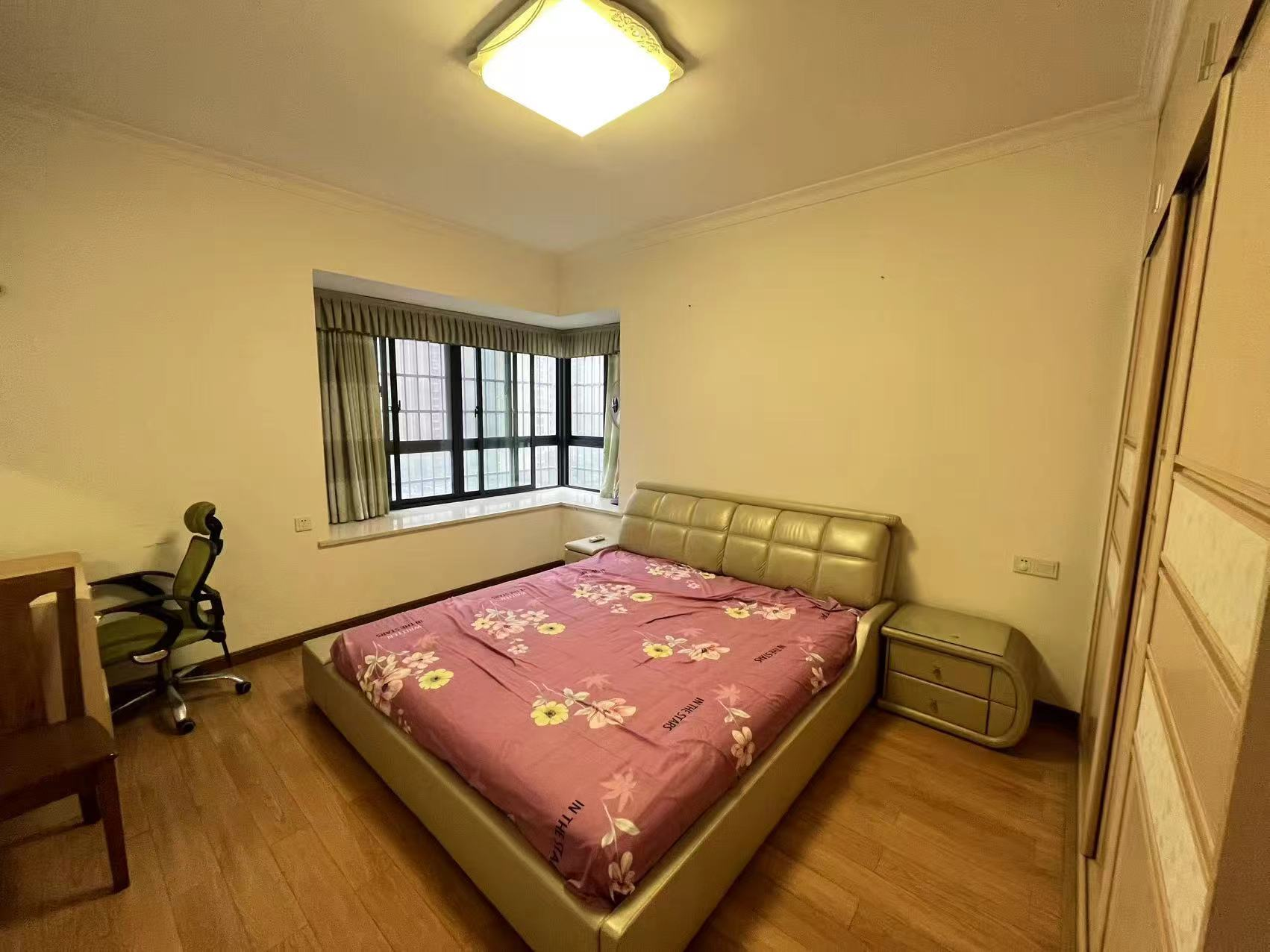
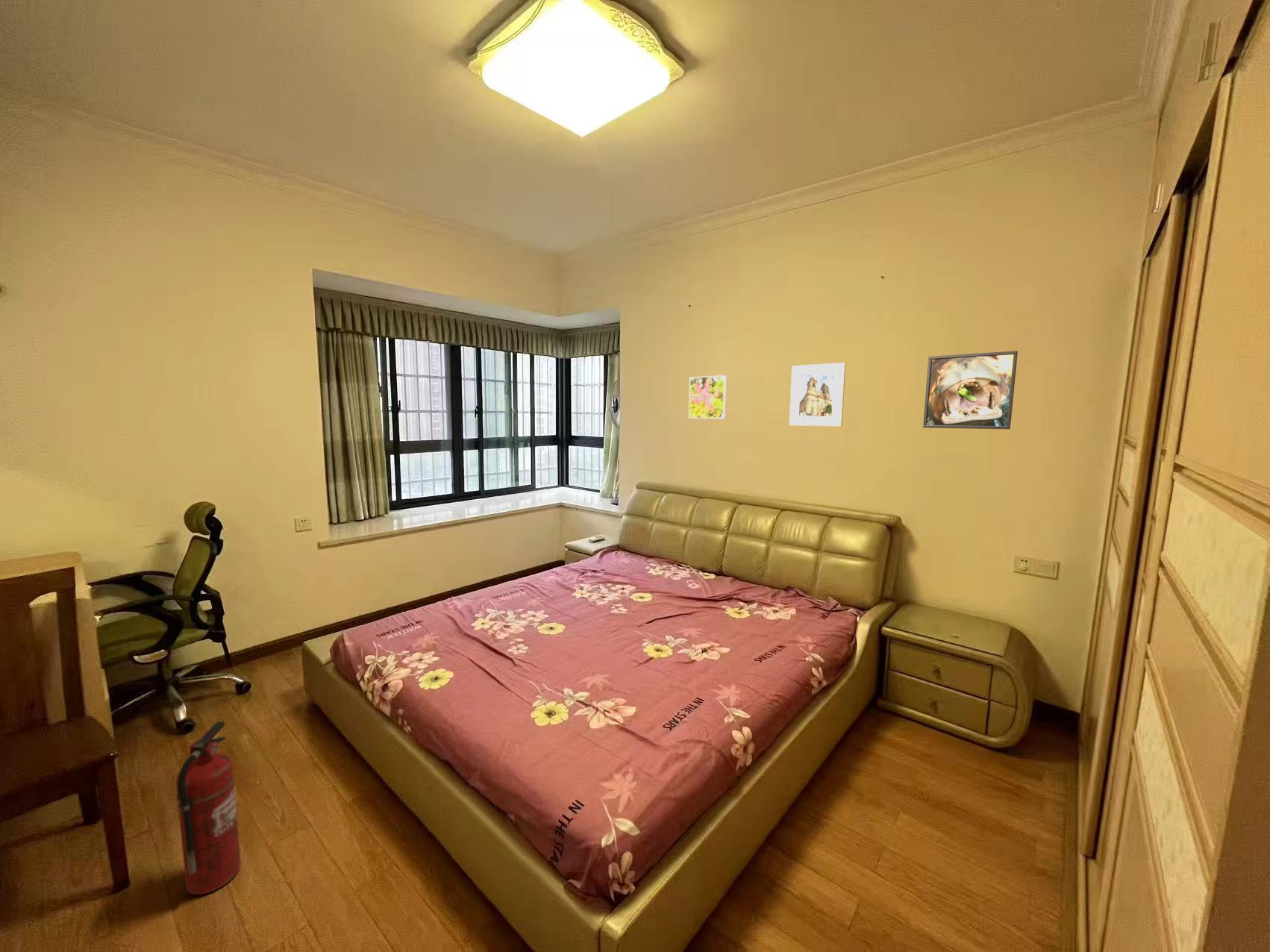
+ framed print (816, 395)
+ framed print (707, 397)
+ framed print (968, 391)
+ fire extinguisher (207, 808)
